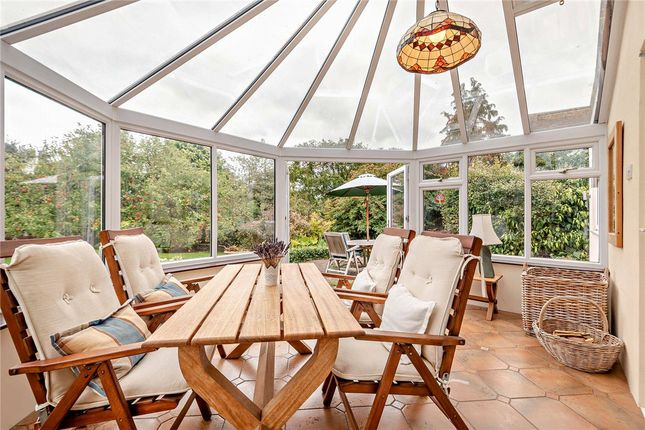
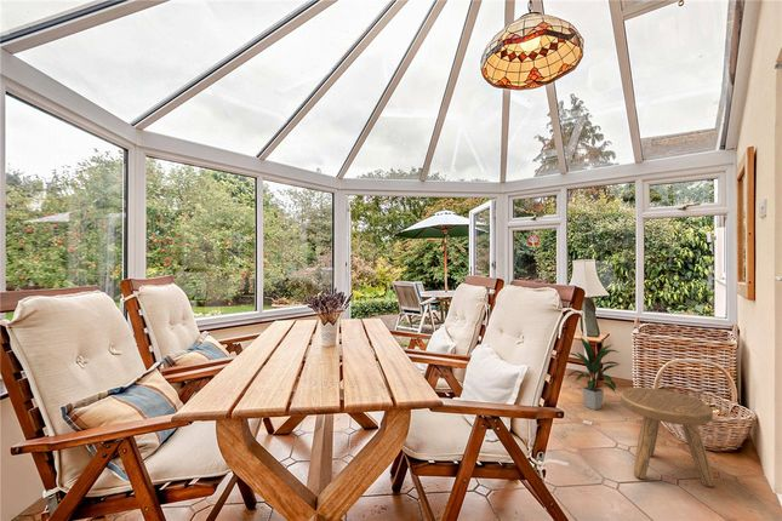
+ indoor plant (595, 373)
+ stool (657, 433)
